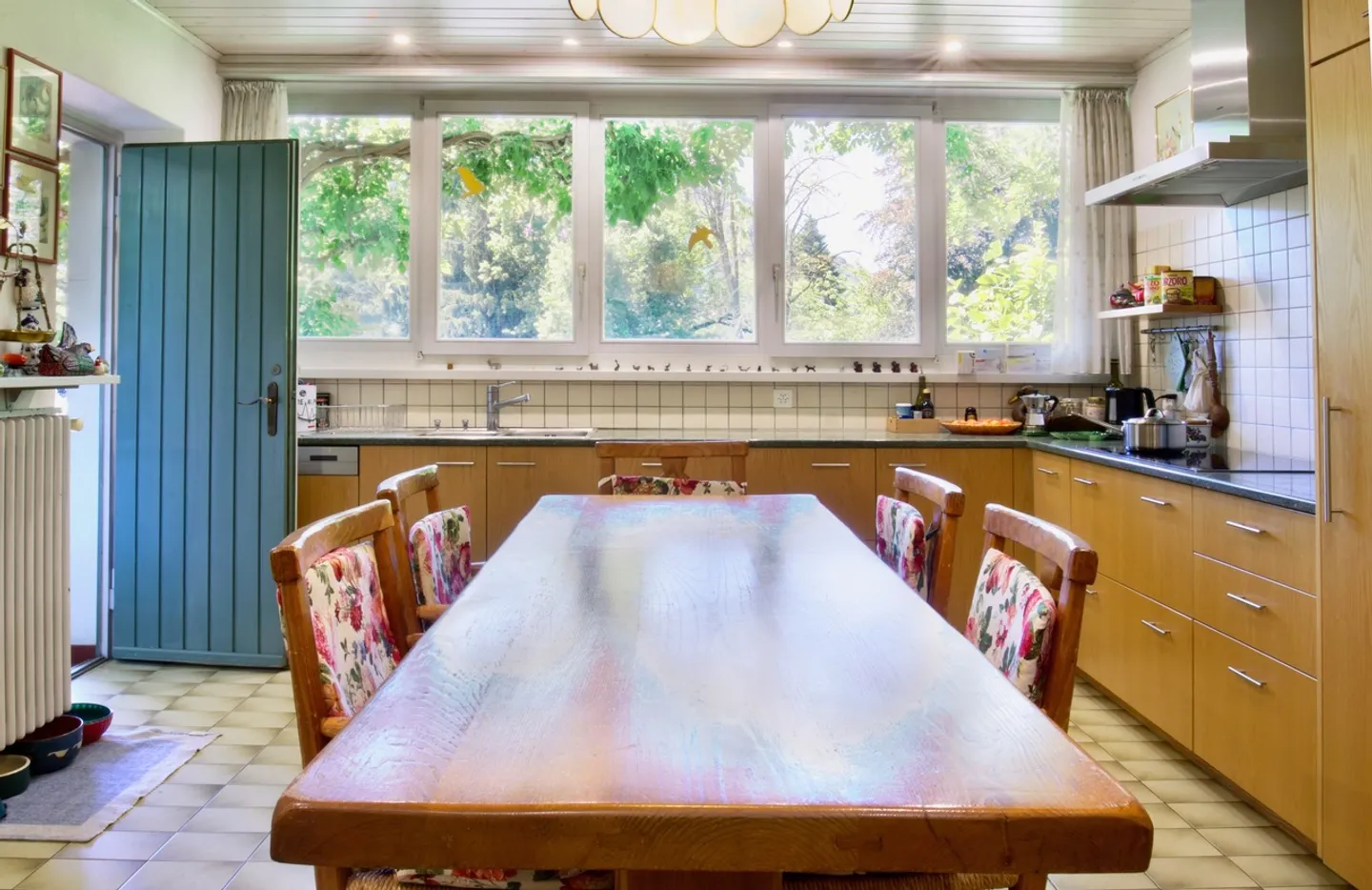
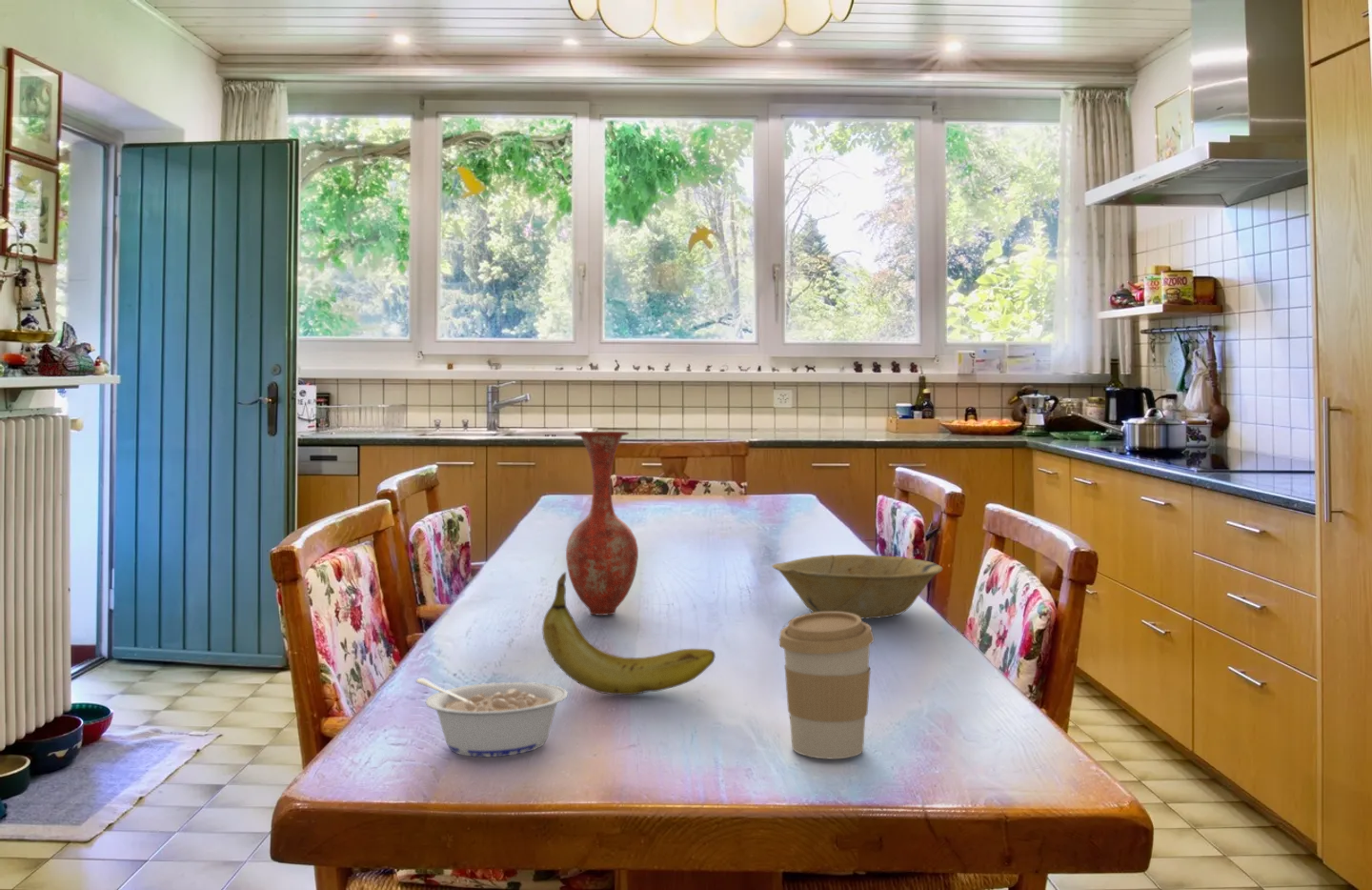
+ coffee cup (826, 681)
+ fruit (622, 657)
+ vase (601, 522)
+ legume (492, 716)
+ bowl (857, 587)
